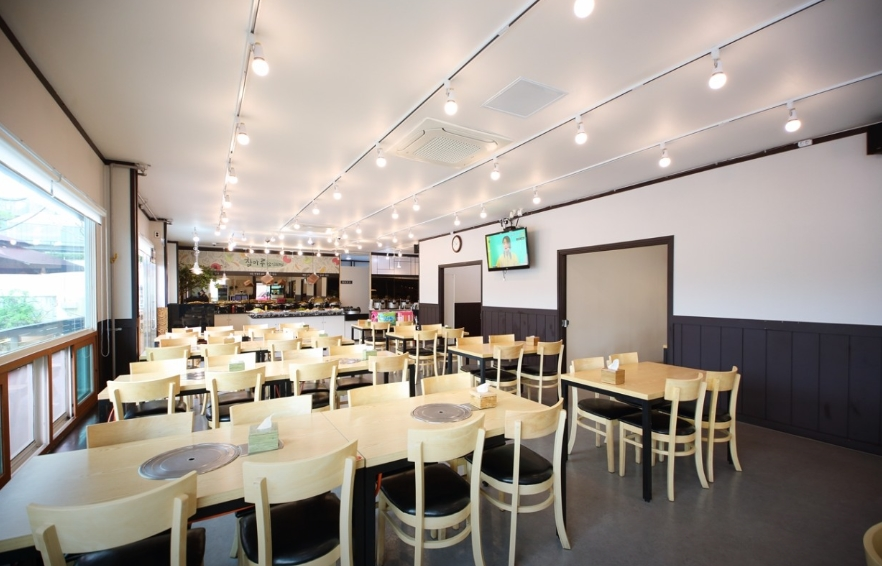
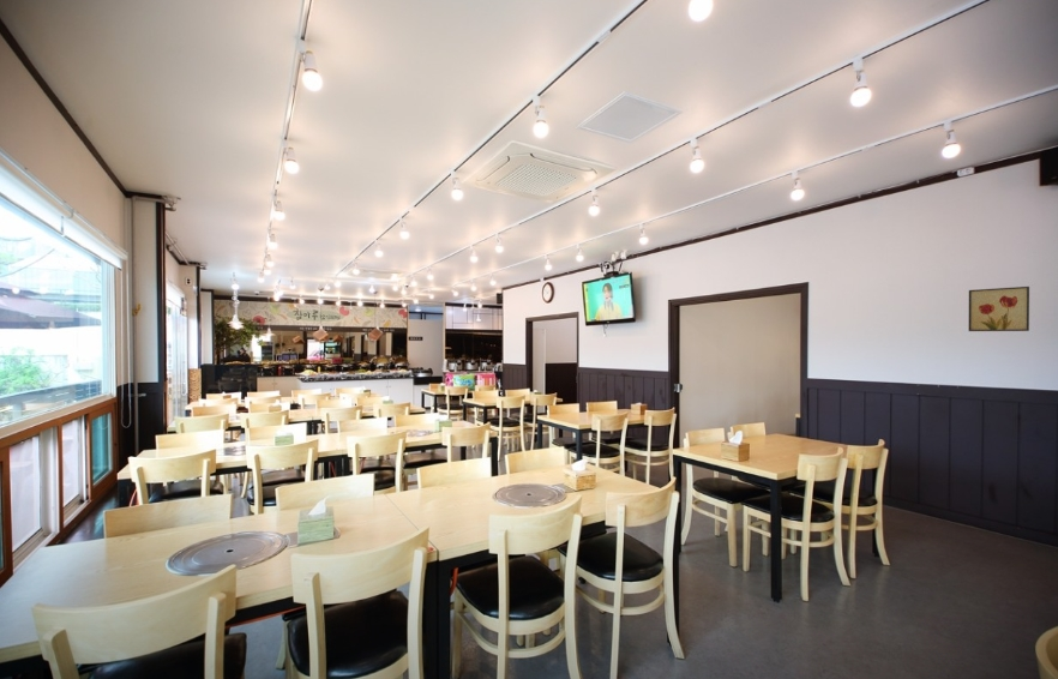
+ wall art (998, 310)
